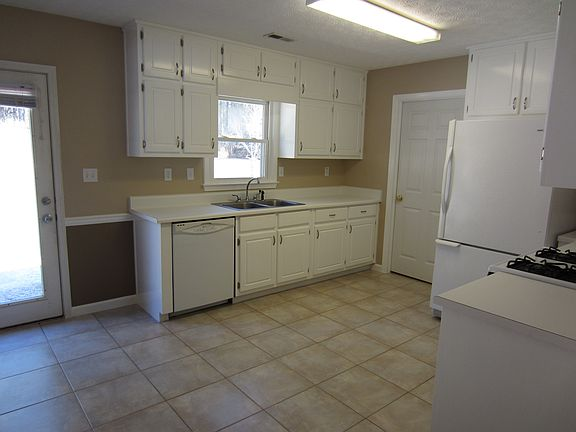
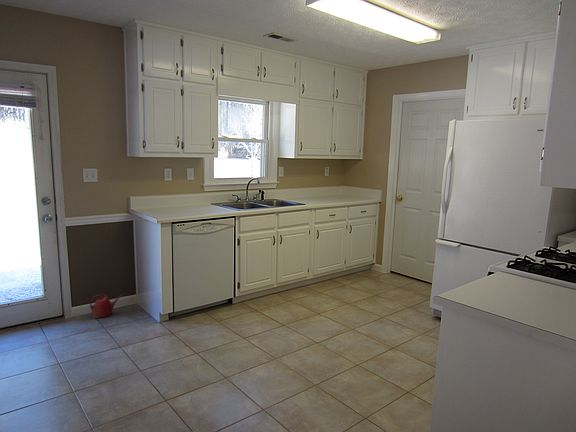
+ watering can (107, 303)
